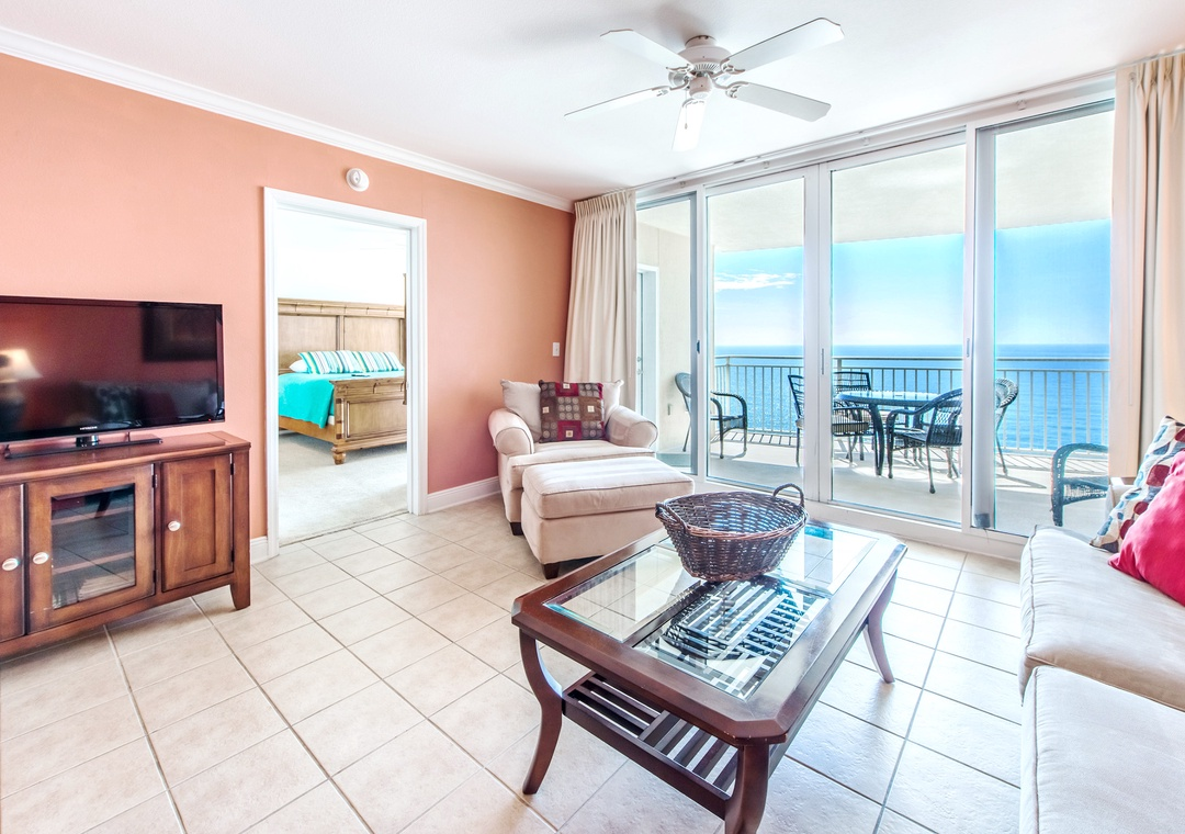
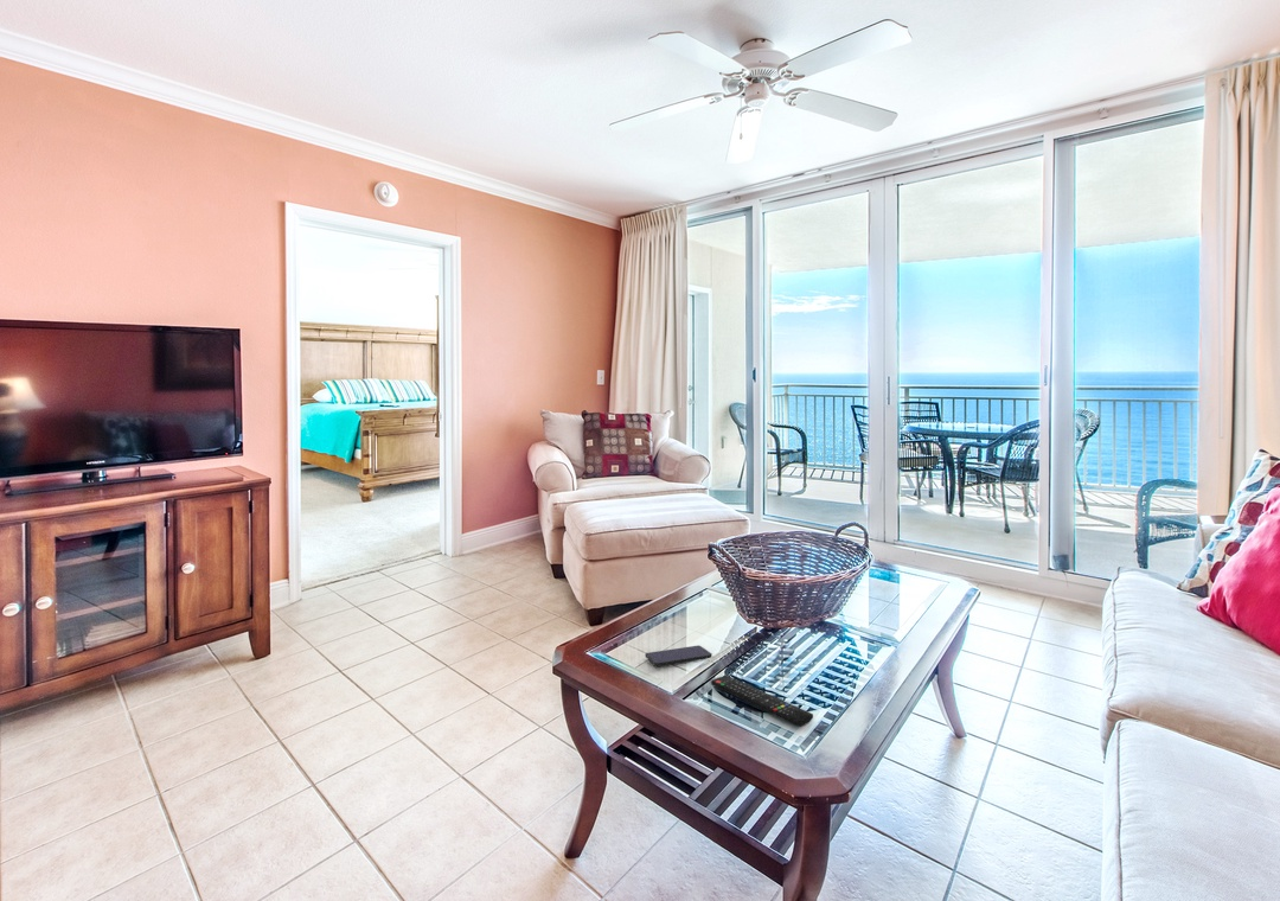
+ remote control (757, 698)
+ smartphone (678, 654)
